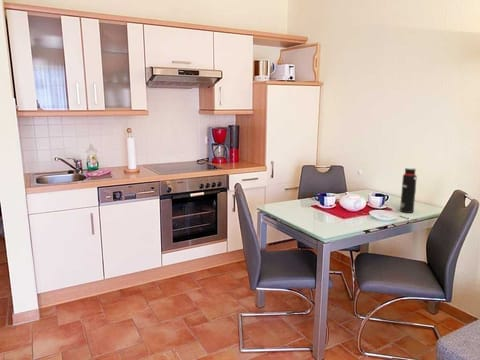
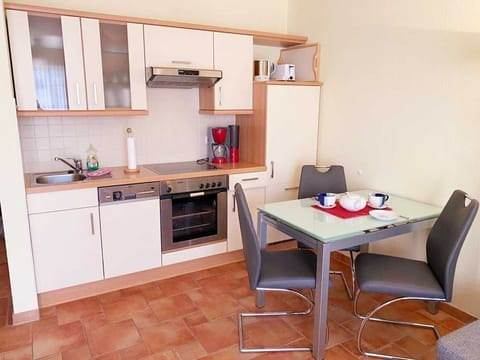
- water bottle (409, 190)
